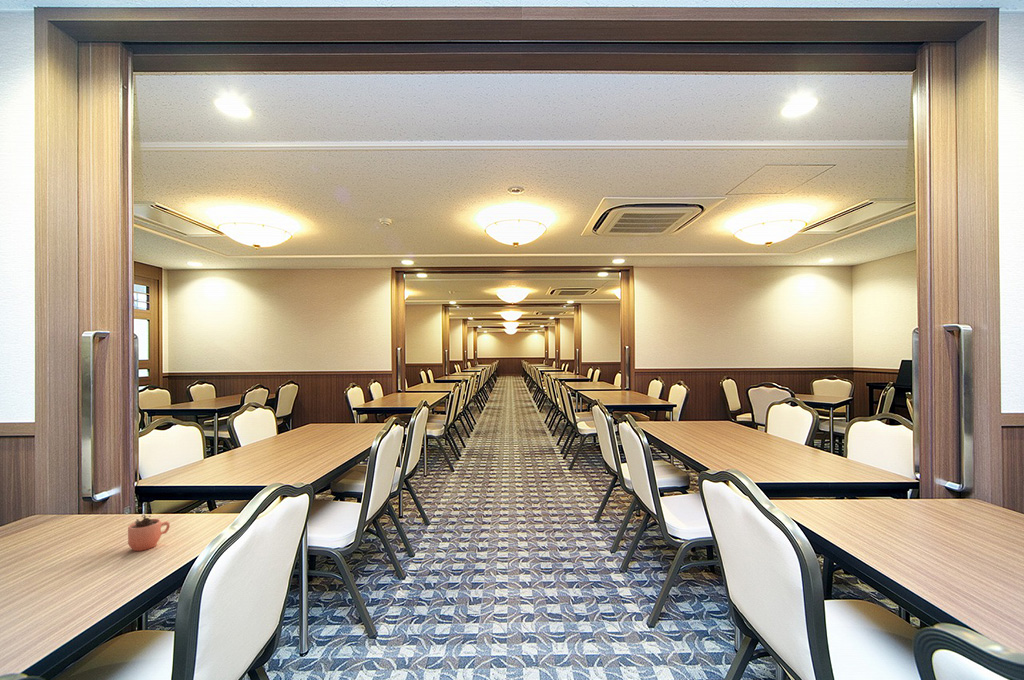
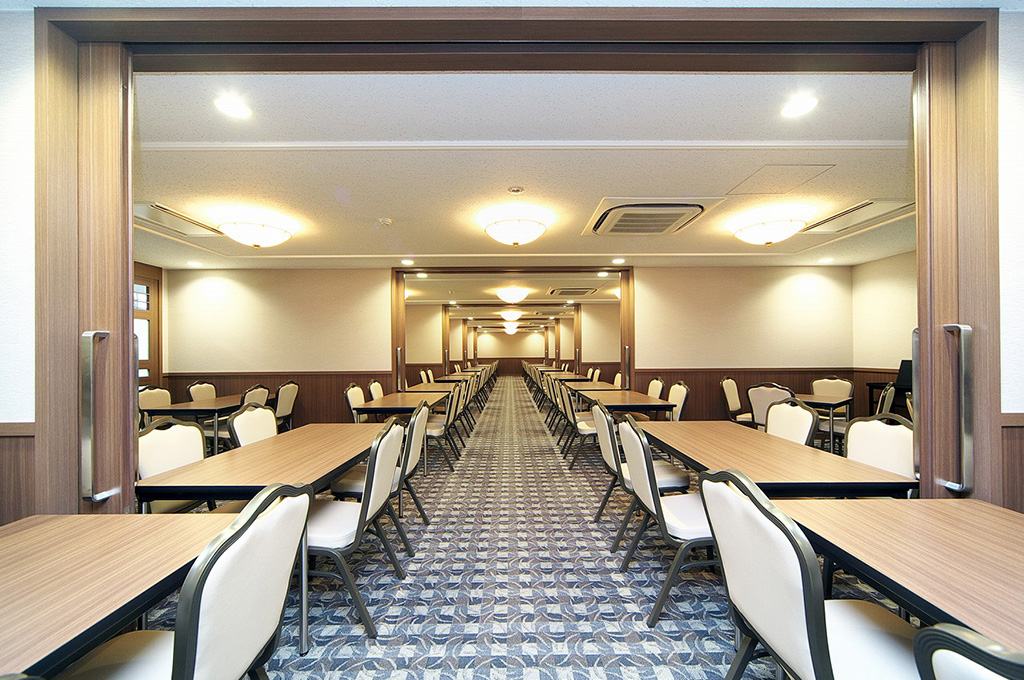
- cocoa (149, 523)
